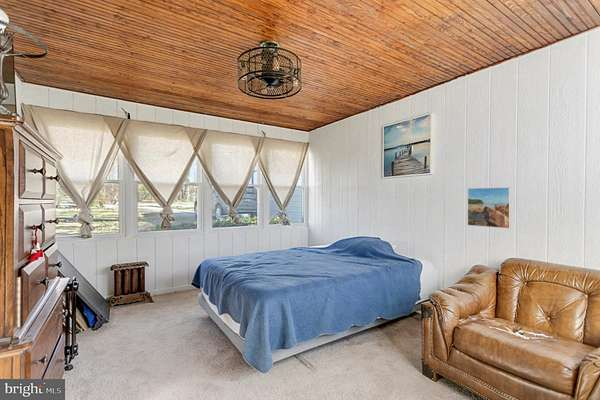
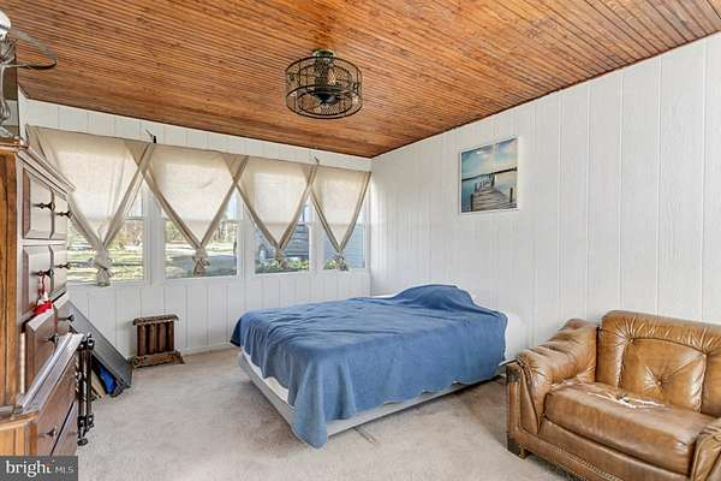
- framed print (488, 207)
